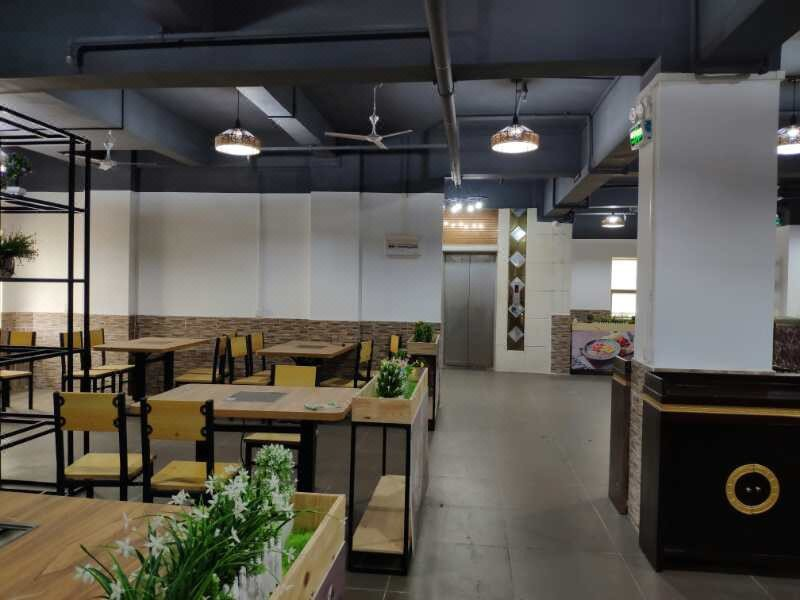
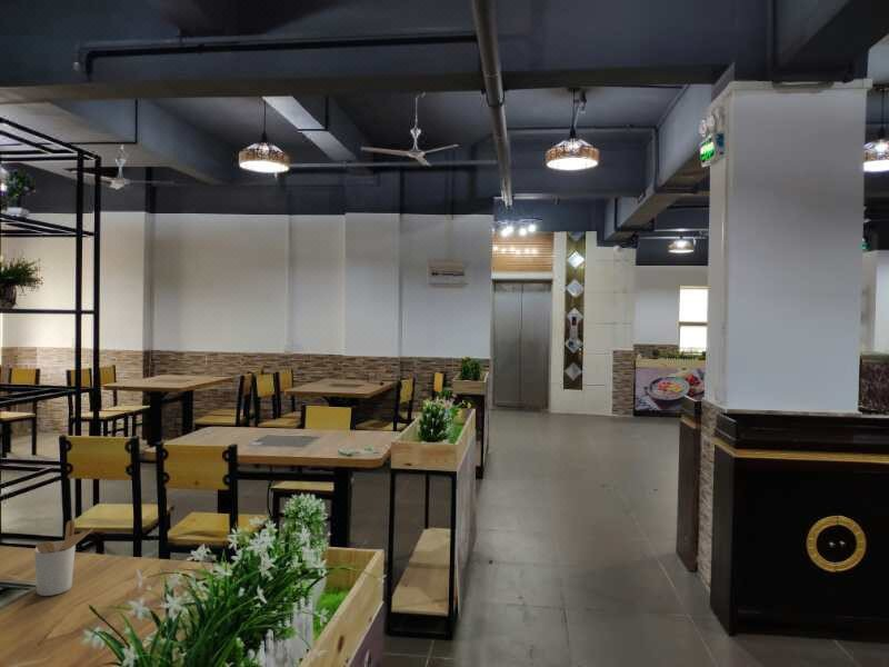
+ utensil holder (62, 558)
